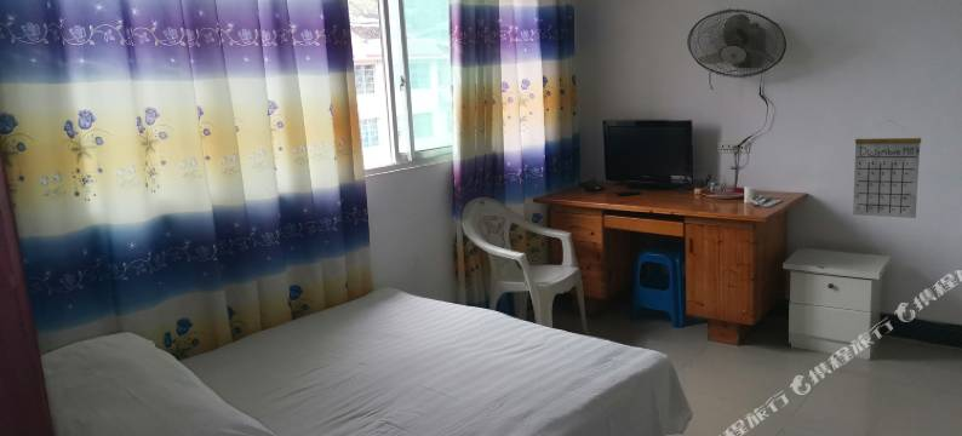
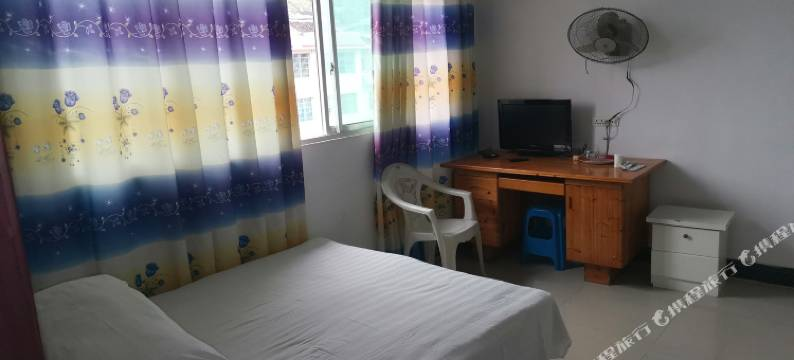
- calendar (886, 168)
